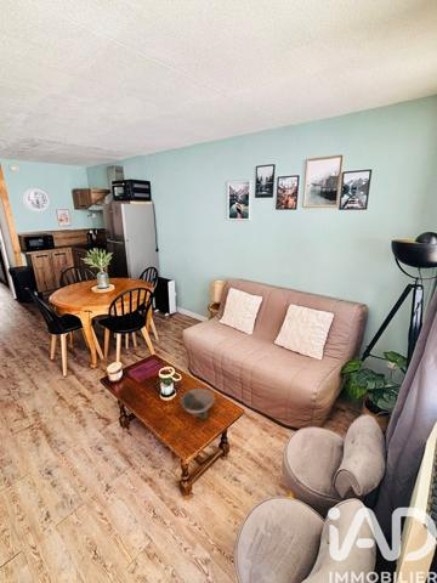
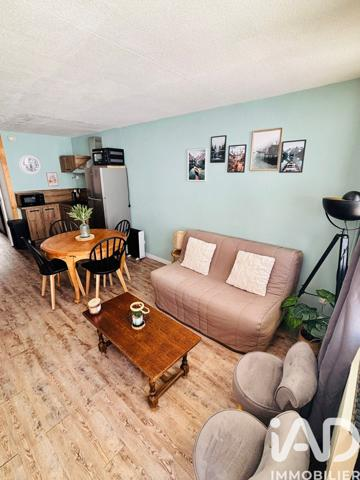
- bowl (198, 404)
- hardback book (147, 369)
